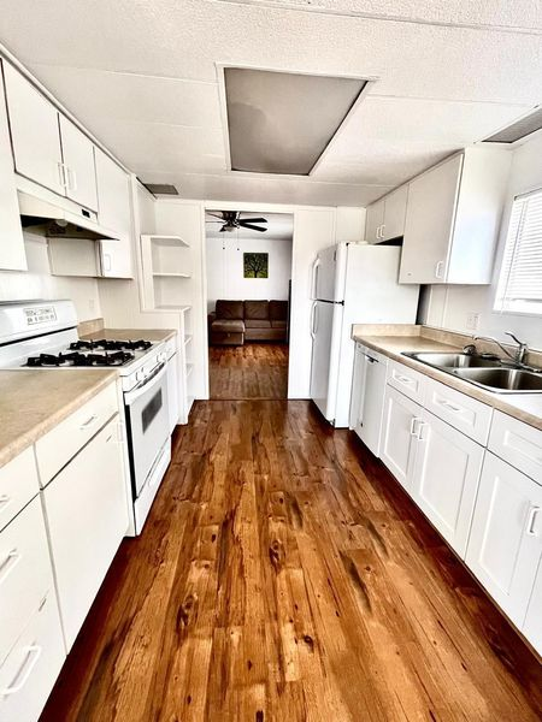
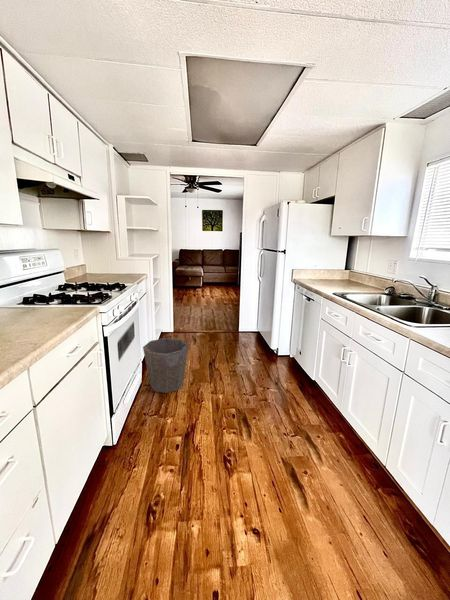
+ waste bin (166, 365)
